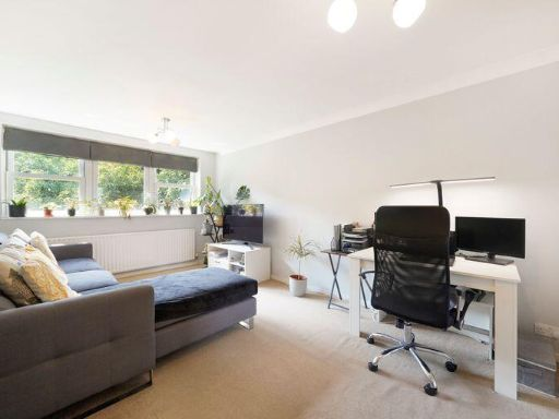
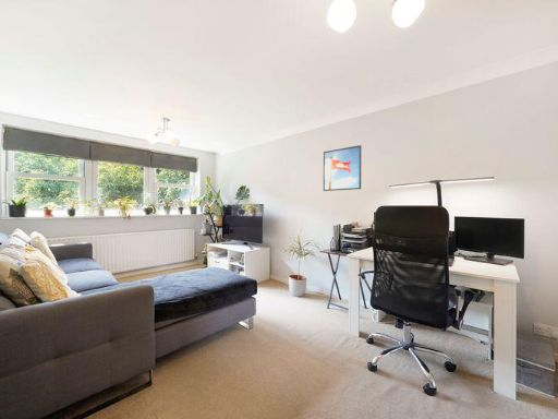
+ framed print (341, 169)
